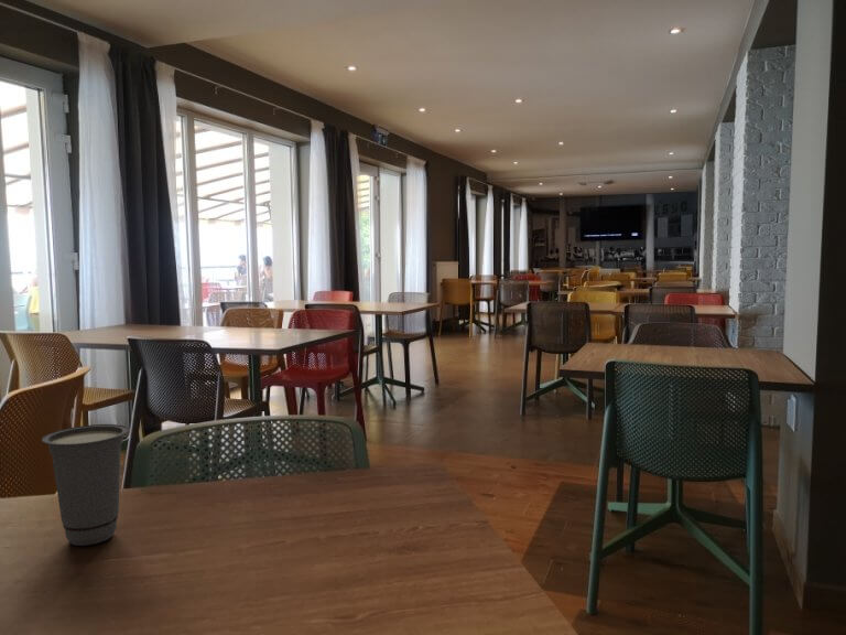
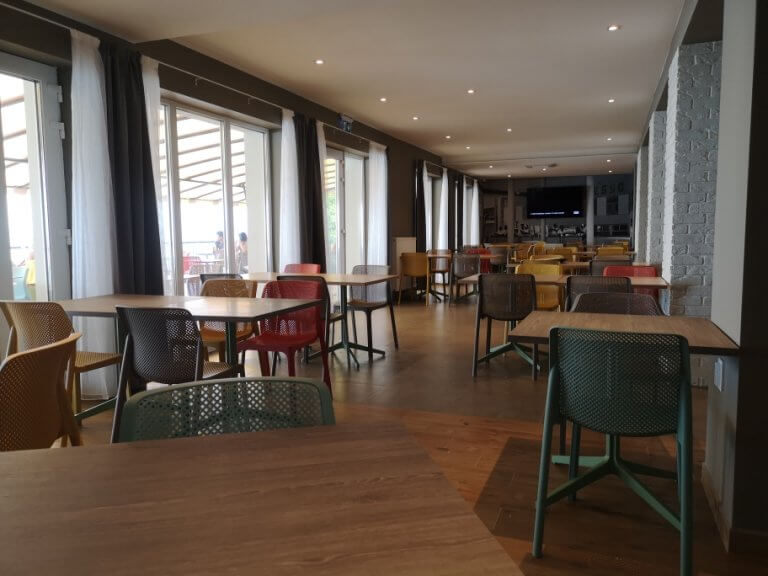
- cup (88, 485)
